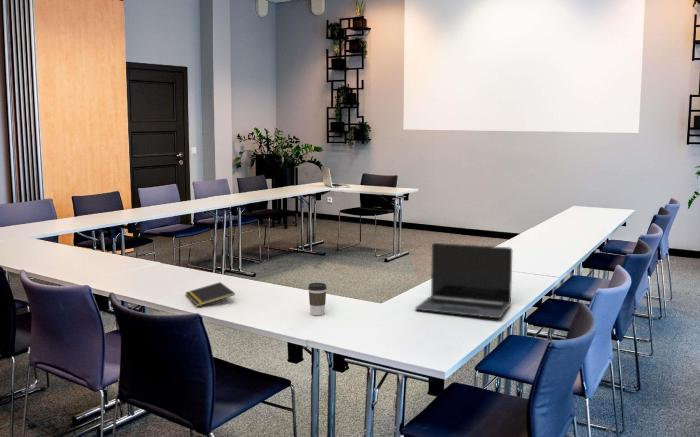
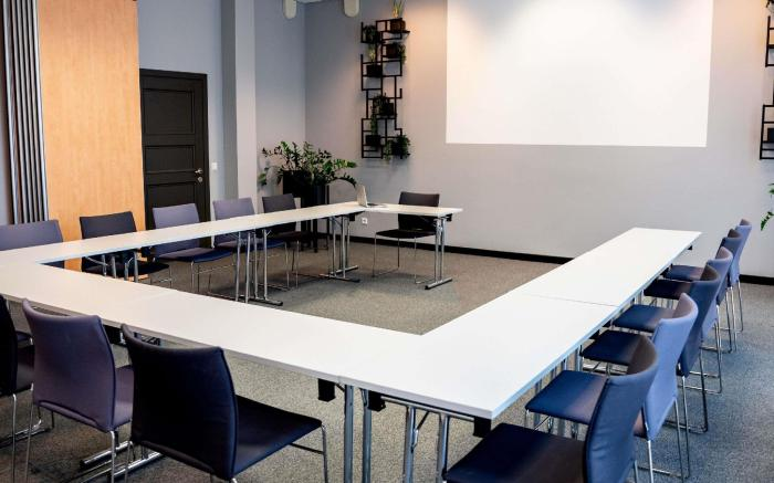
- laptop (464, 278)
- notepad (209, 293)
- coffee cup (317, 299)
